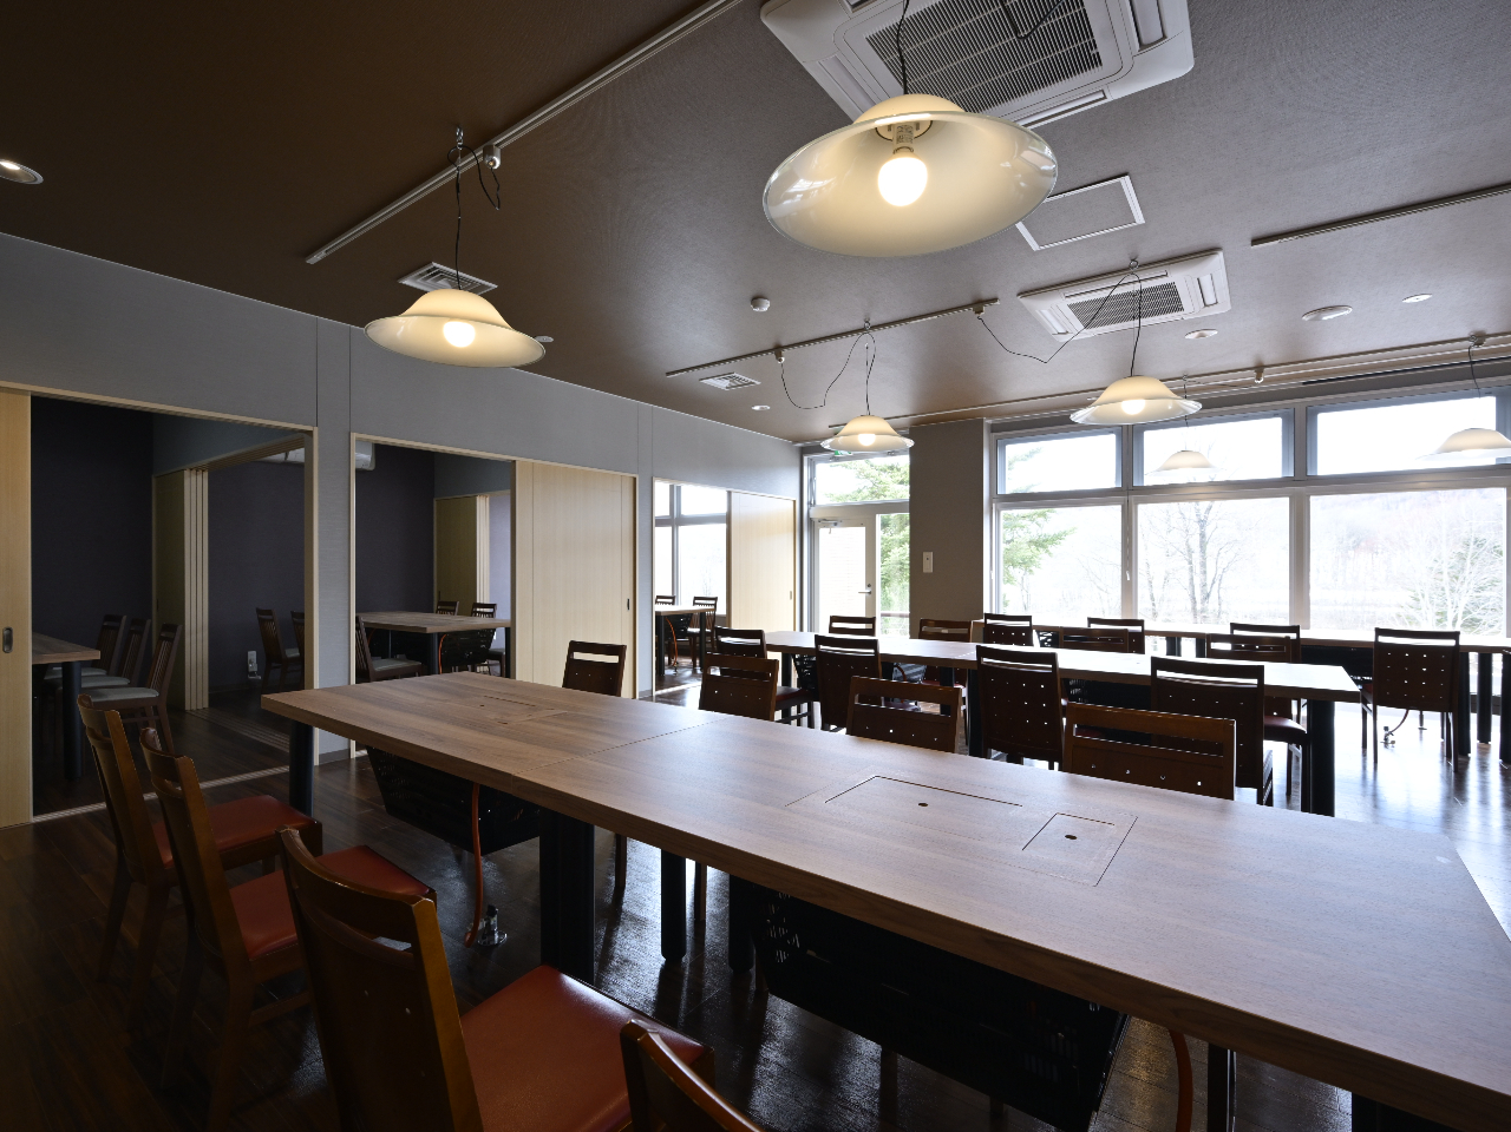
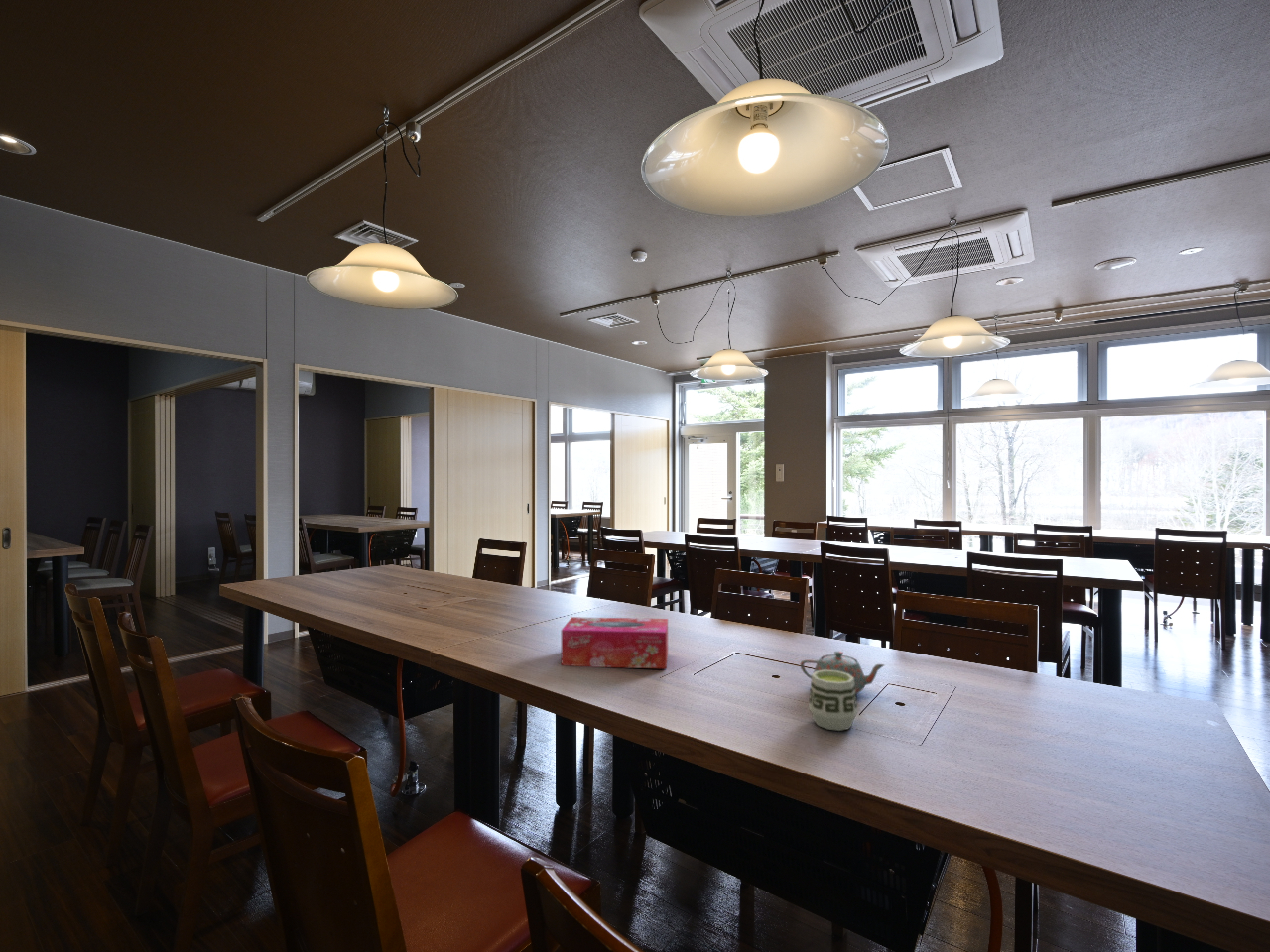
+ tissue box (616, 642)
+ teapot (841, 671)
+ cup (832, 699)
